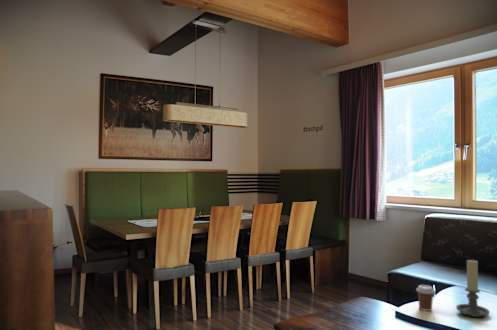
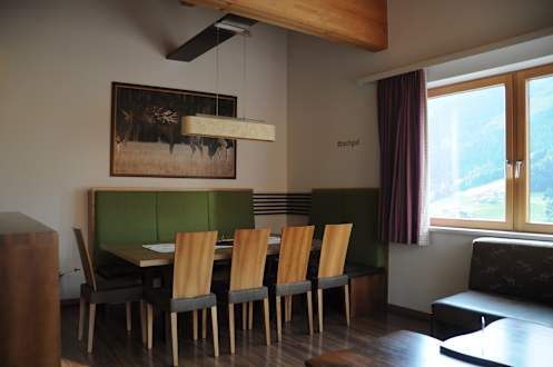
- coffee cup (425, 297)
- candle holder (473, 285)
